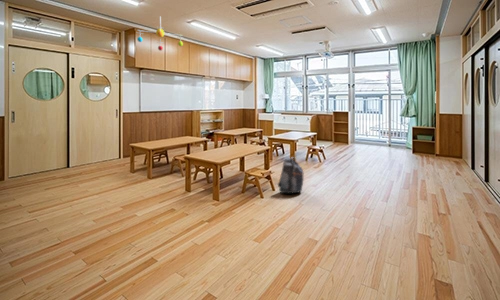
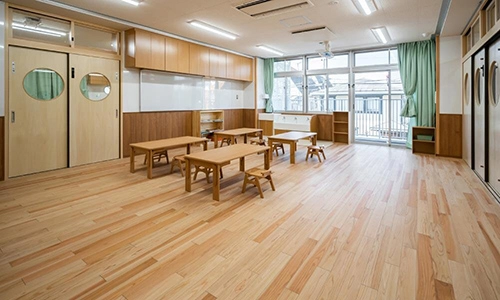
- mobile (160, 30)
- backpack (290, 174)
